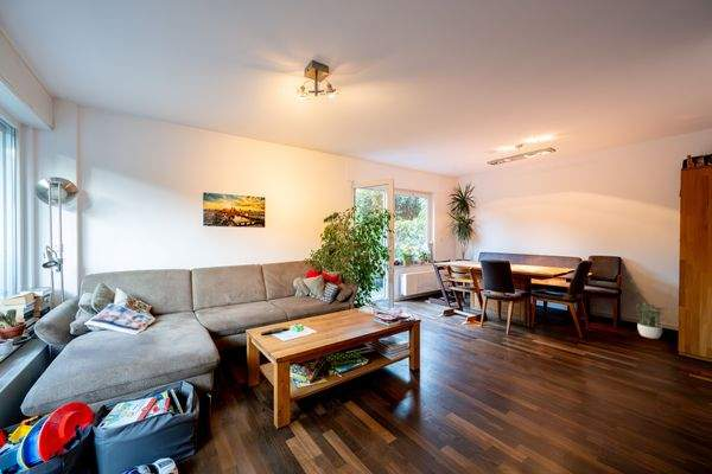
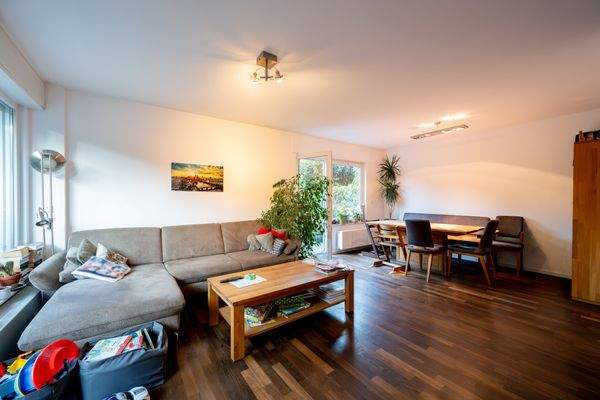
- potted plant (648, 318)
